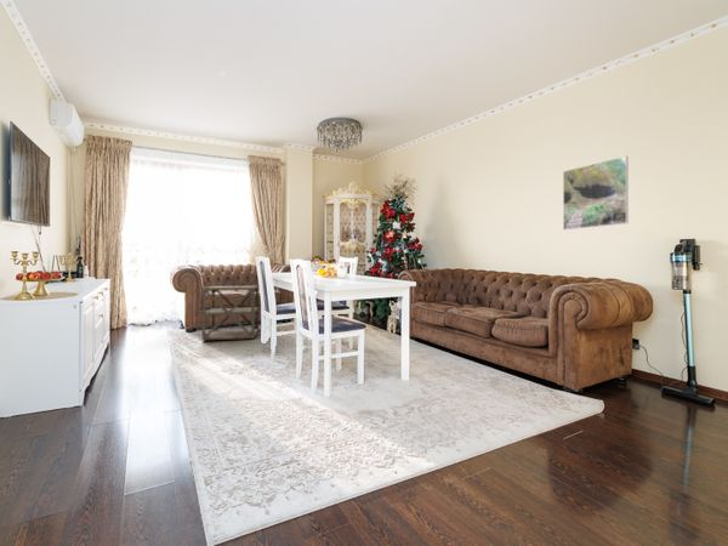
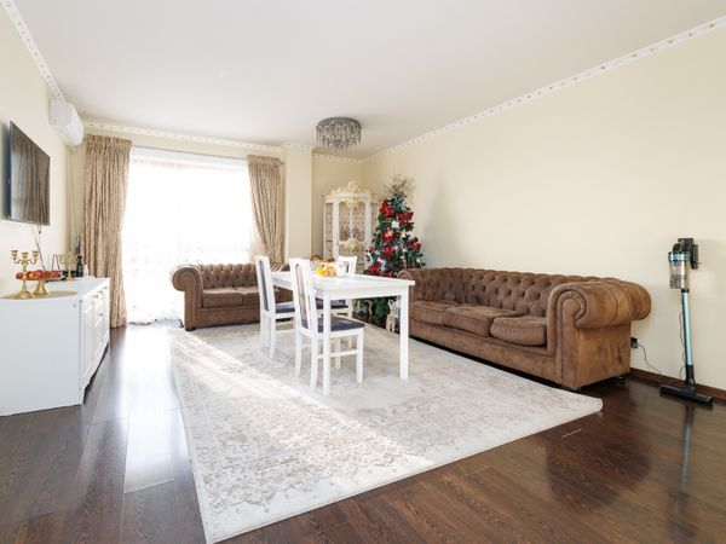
- side table (232, 311)
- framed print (593, 195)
